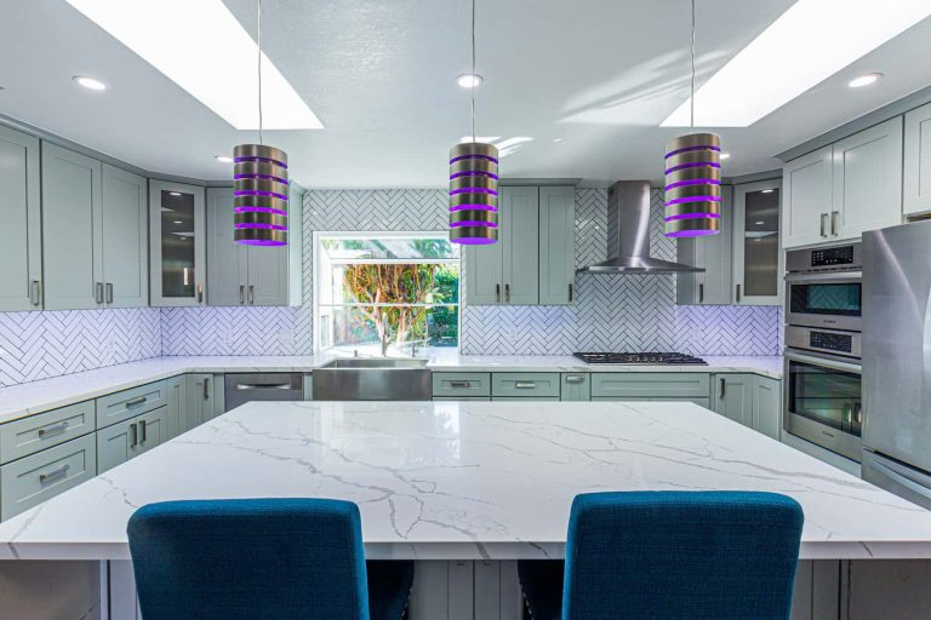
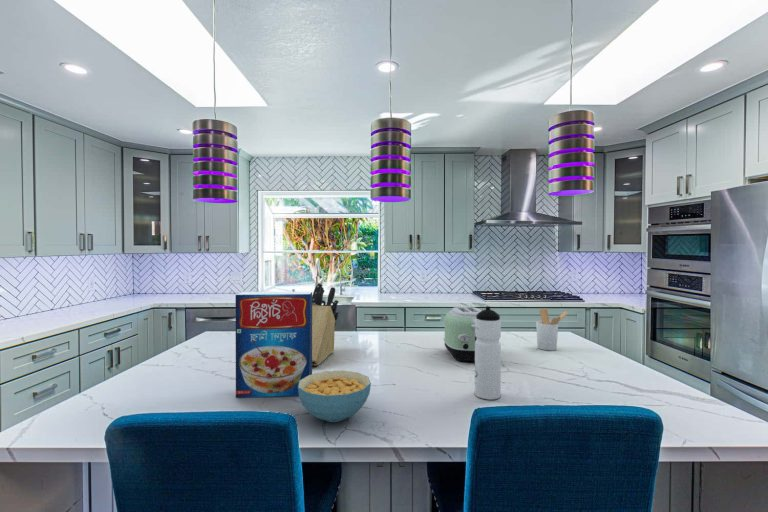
+ knife block (317, 320)
+ water bottle (487, 350)
+ utensil holder (552, 329)
+ cereal bowl (334, 399)
+ cereal box (275, 342)
+ toaster (468, 332)
